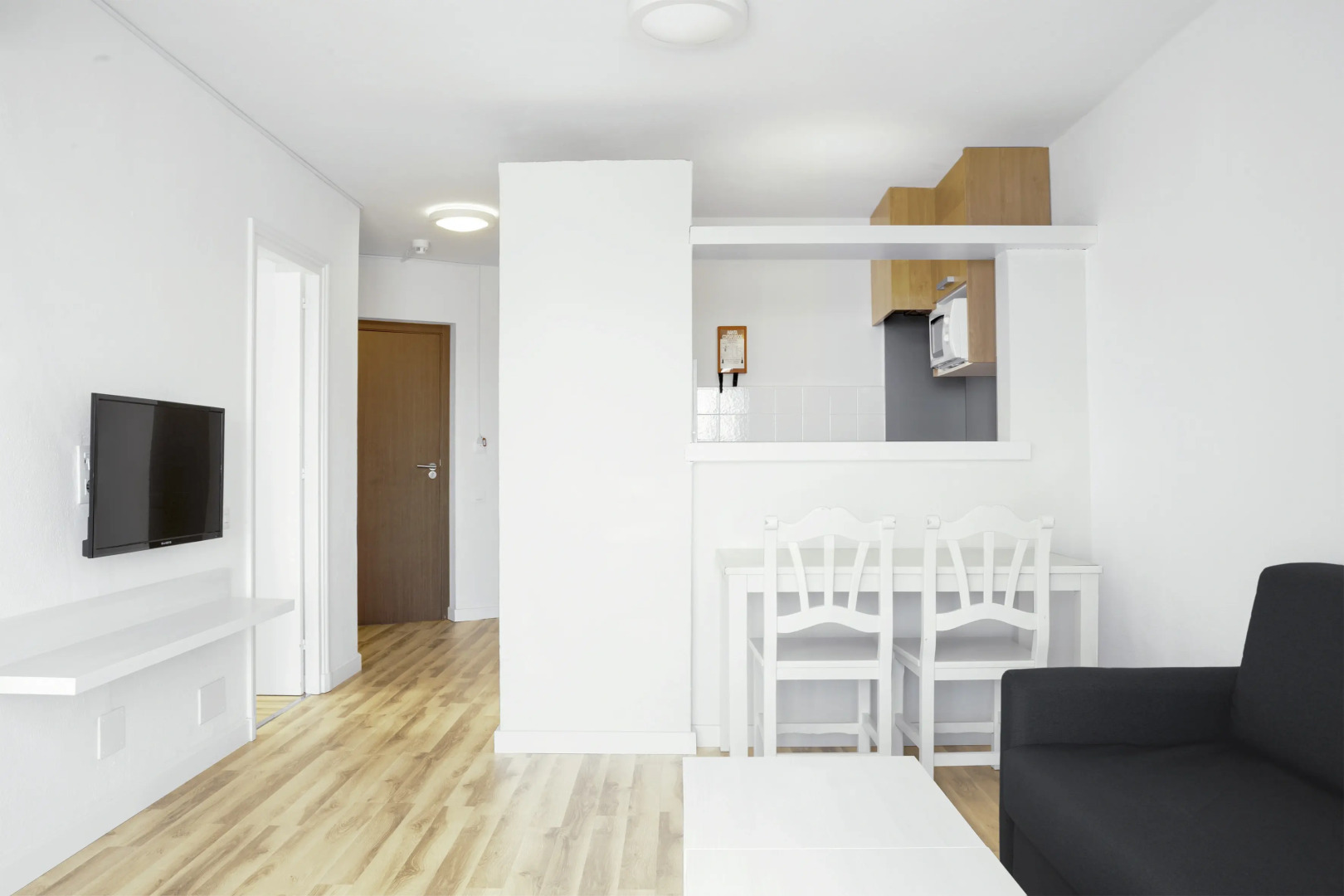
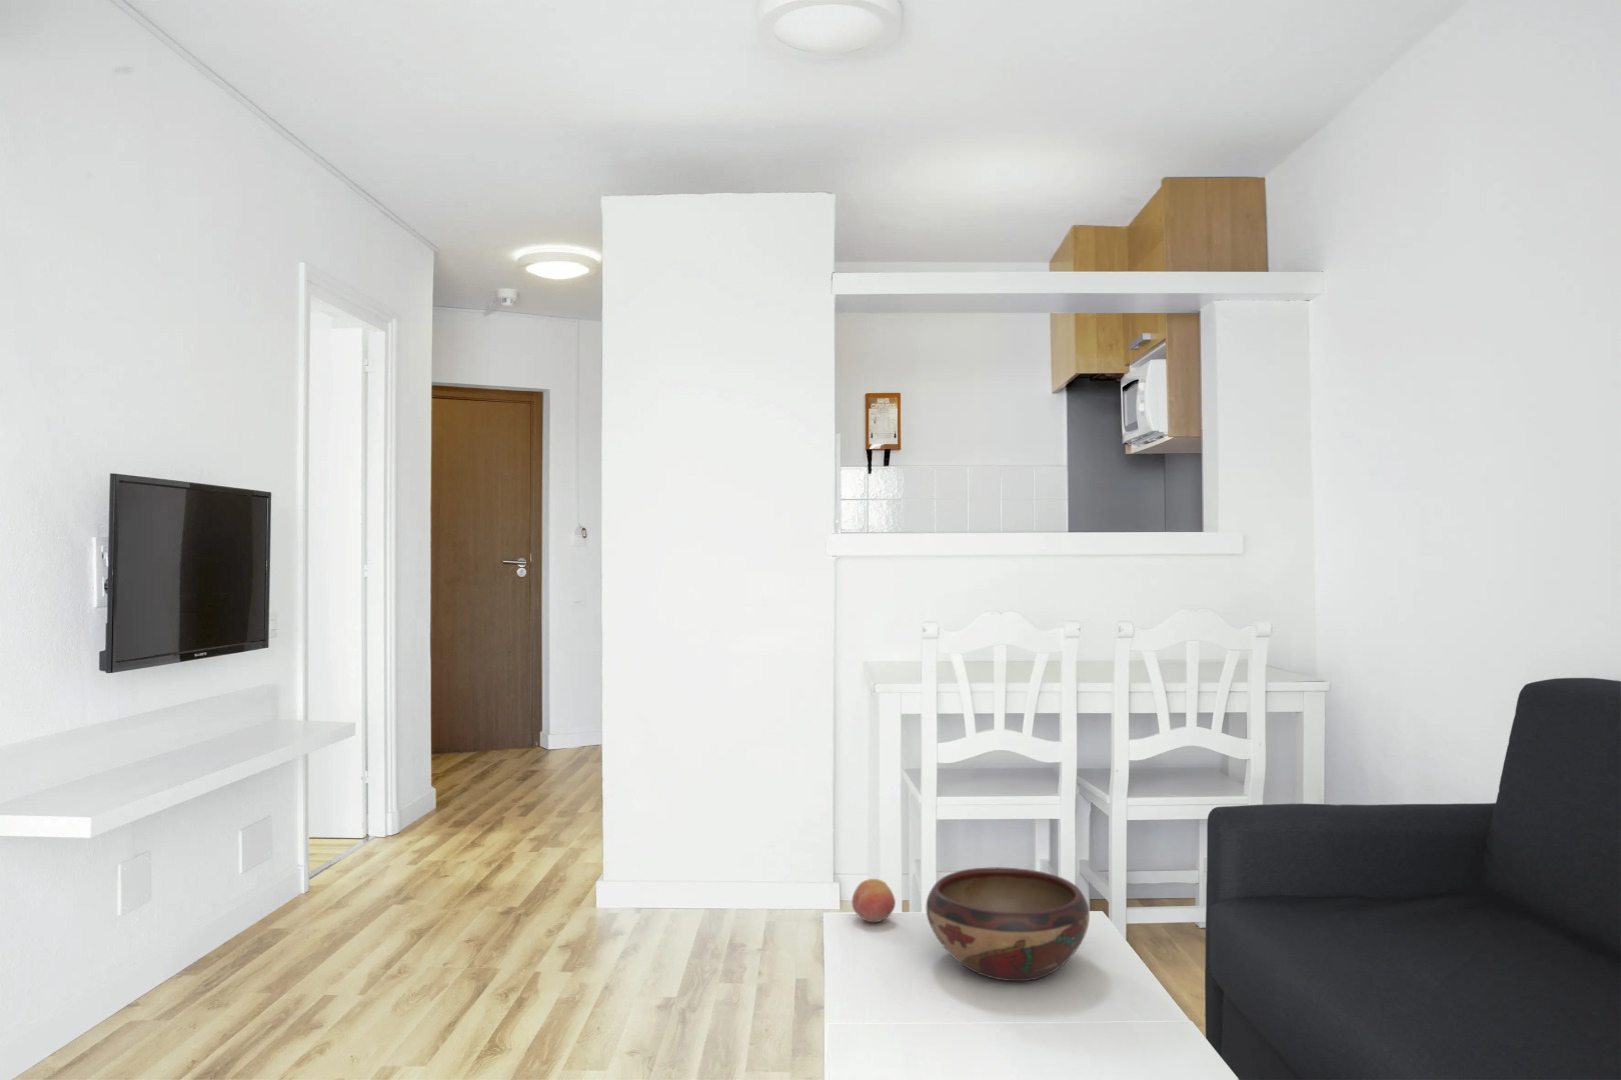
+ fruit (872, 899)
+ decorative bowl (1007, 925)
